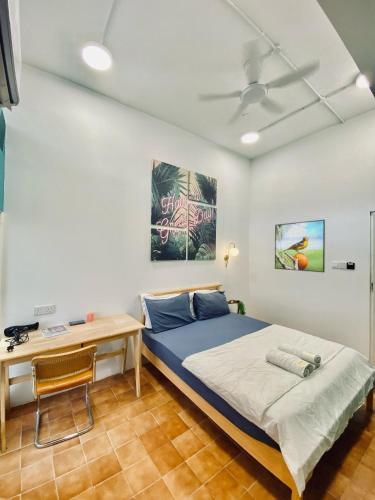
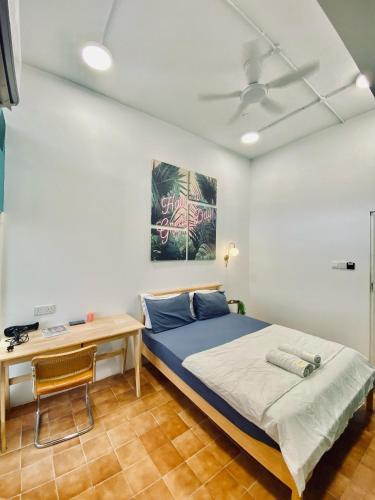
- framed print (297, 246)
